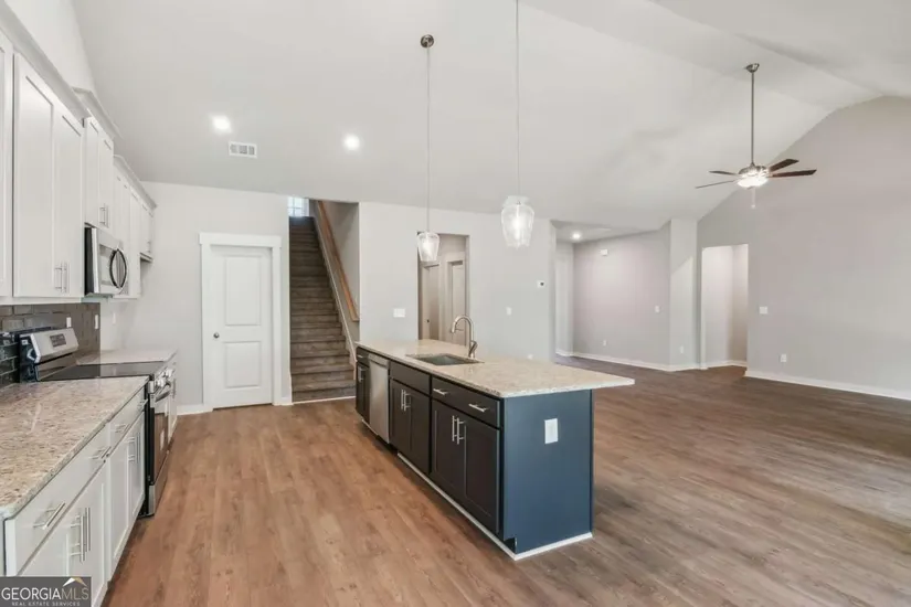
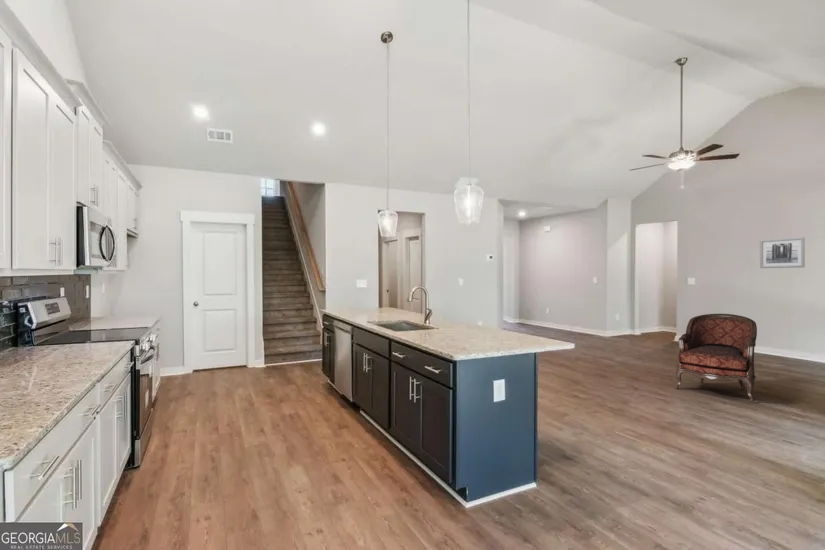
+ wall art (781, 253)
+ armchair (718, 352)
